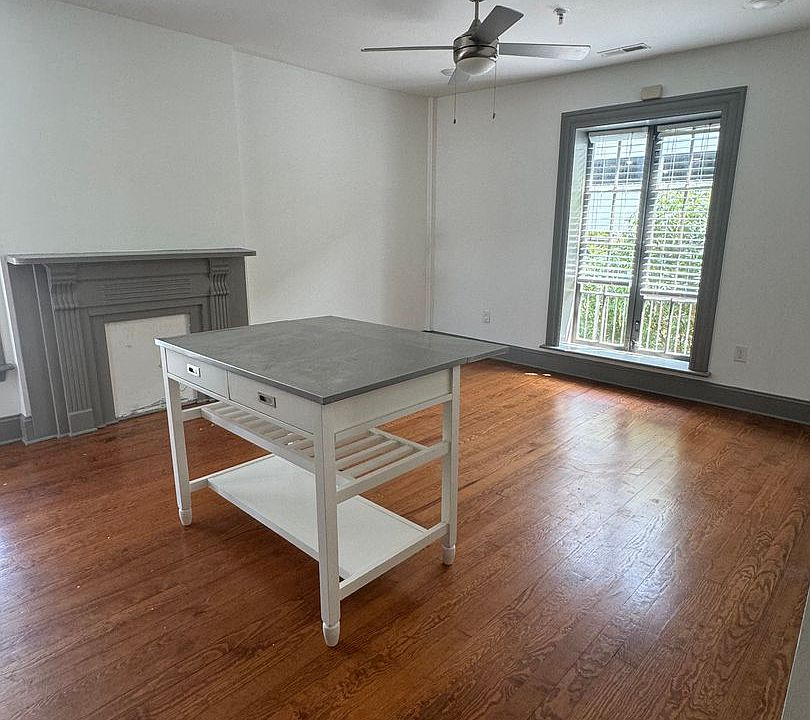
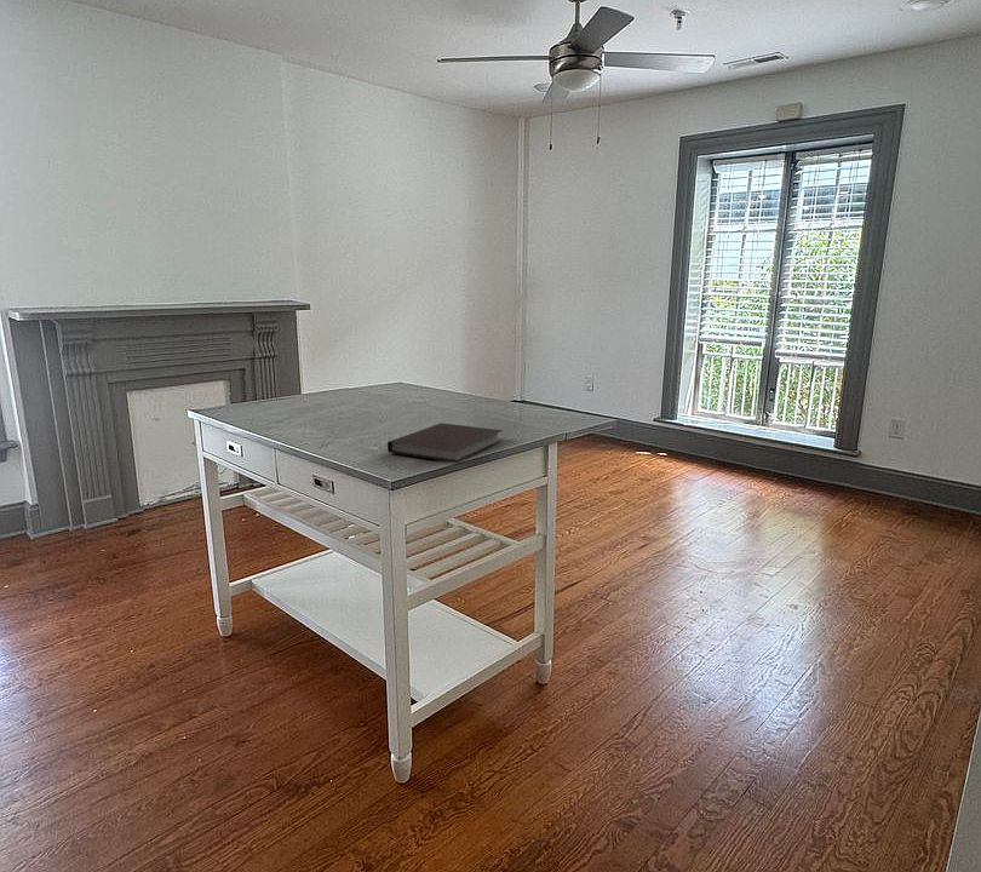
+ notebook (447, 441)
